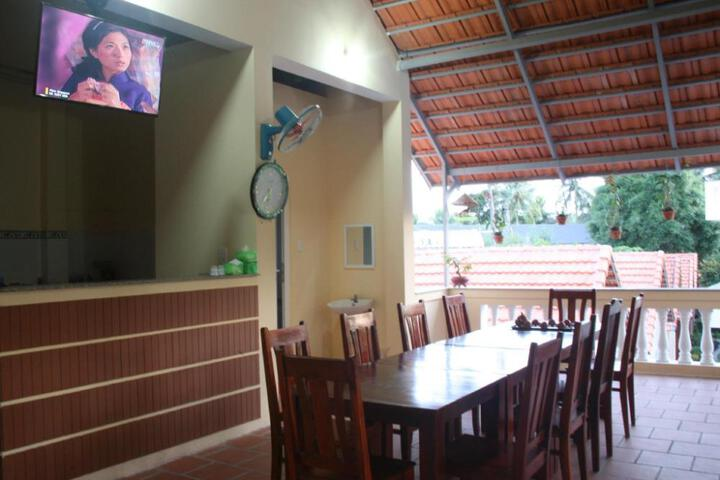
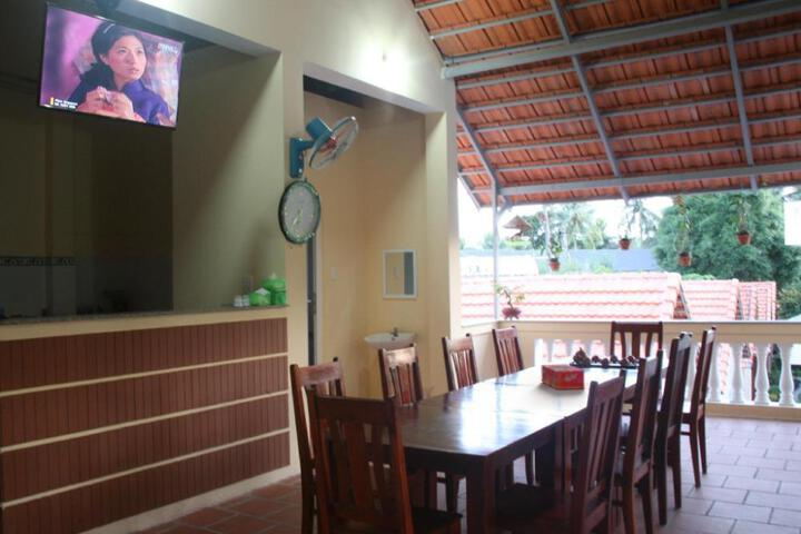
+ tissue box (562, 376)
